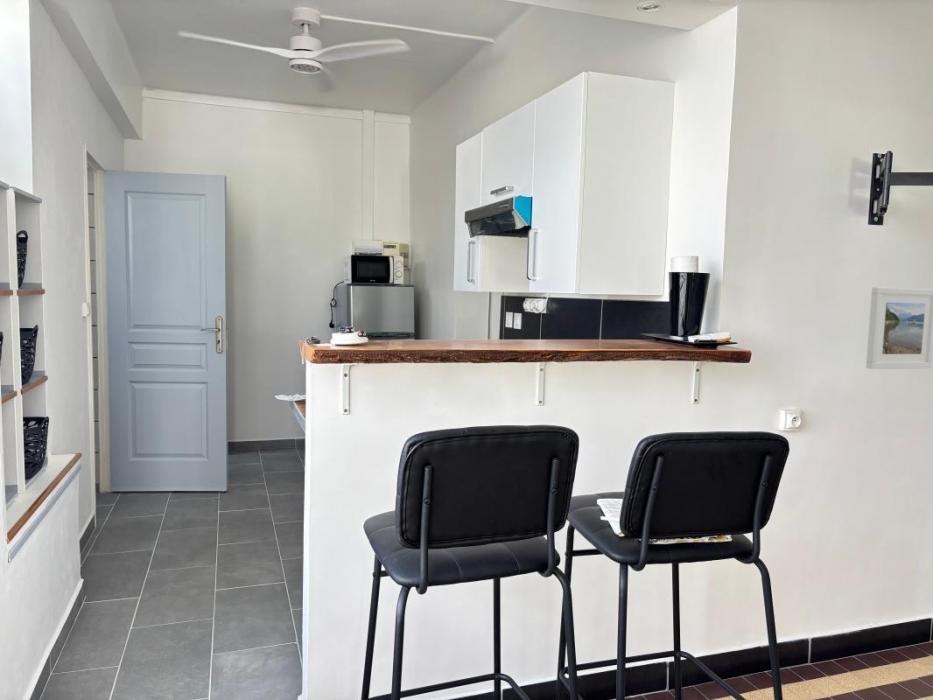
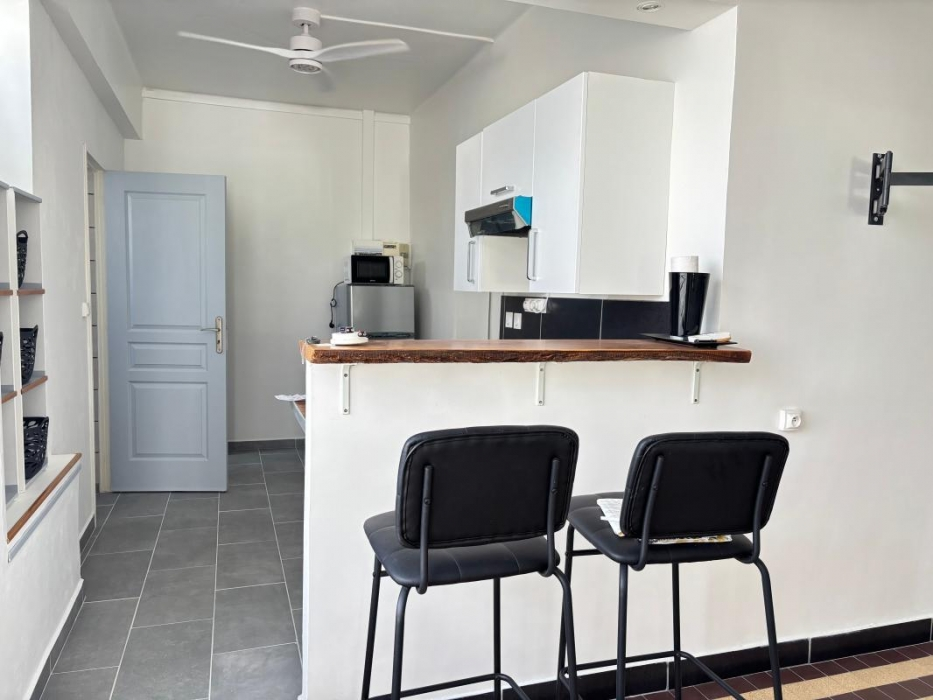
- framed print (902, 328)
